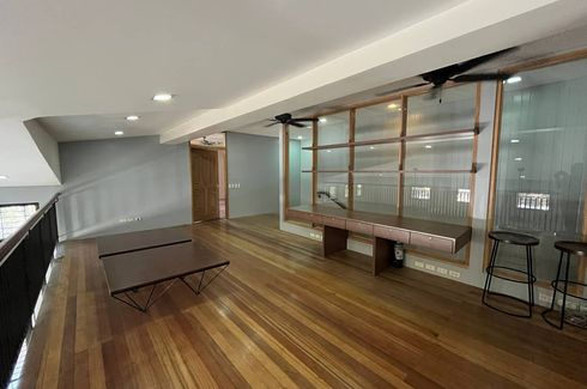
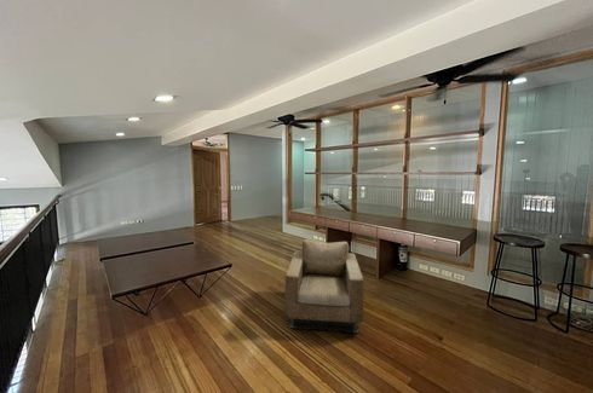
+ armchair (316, 276)
